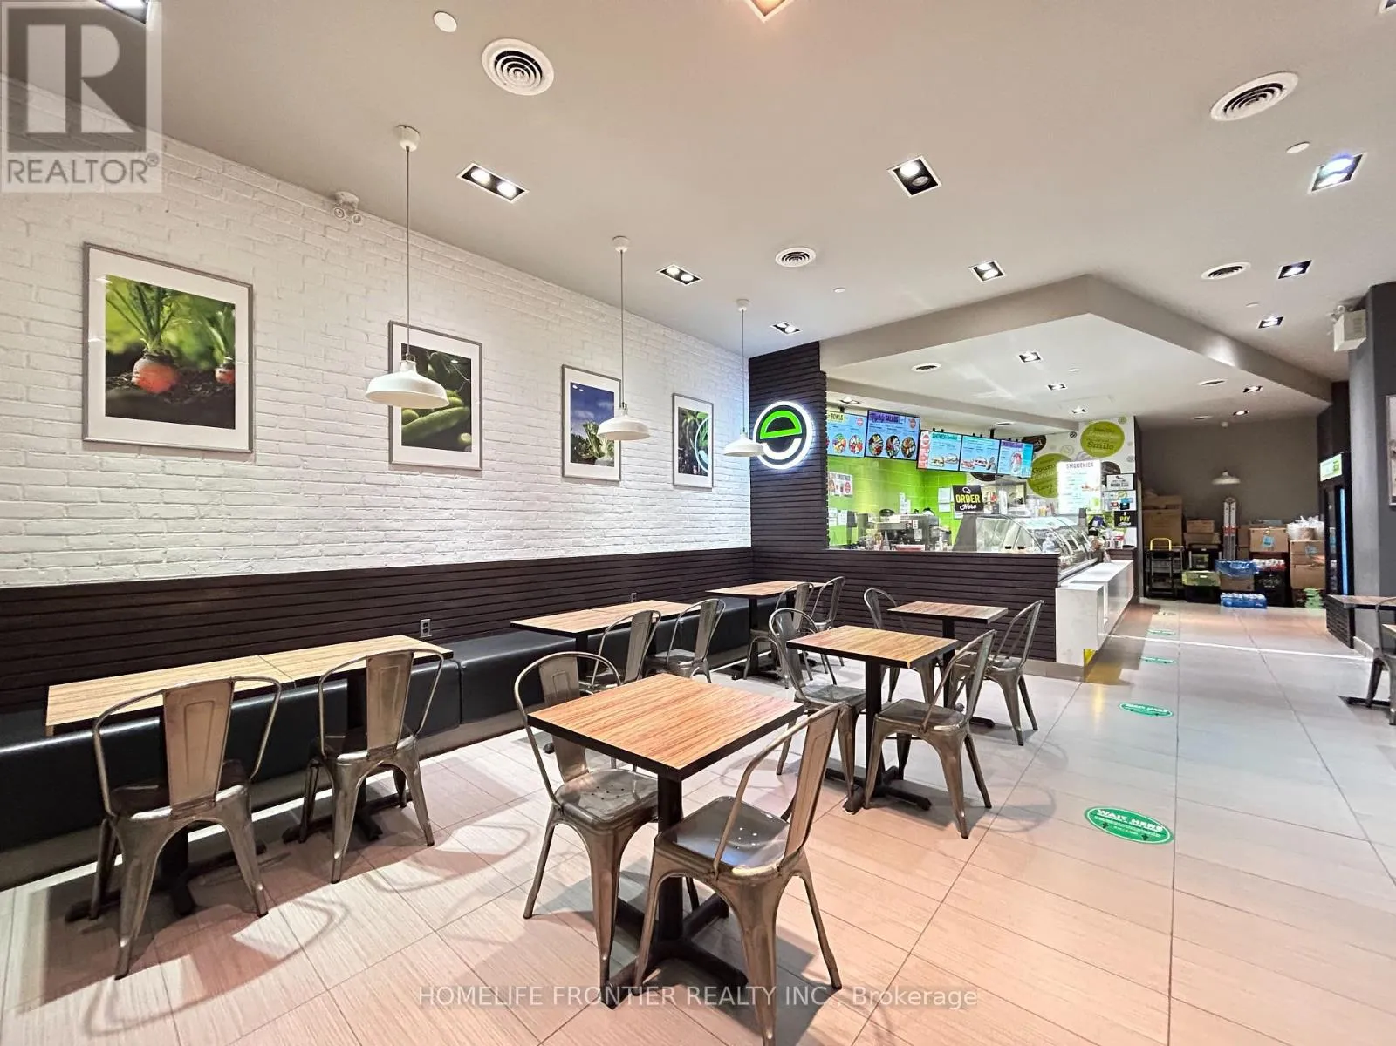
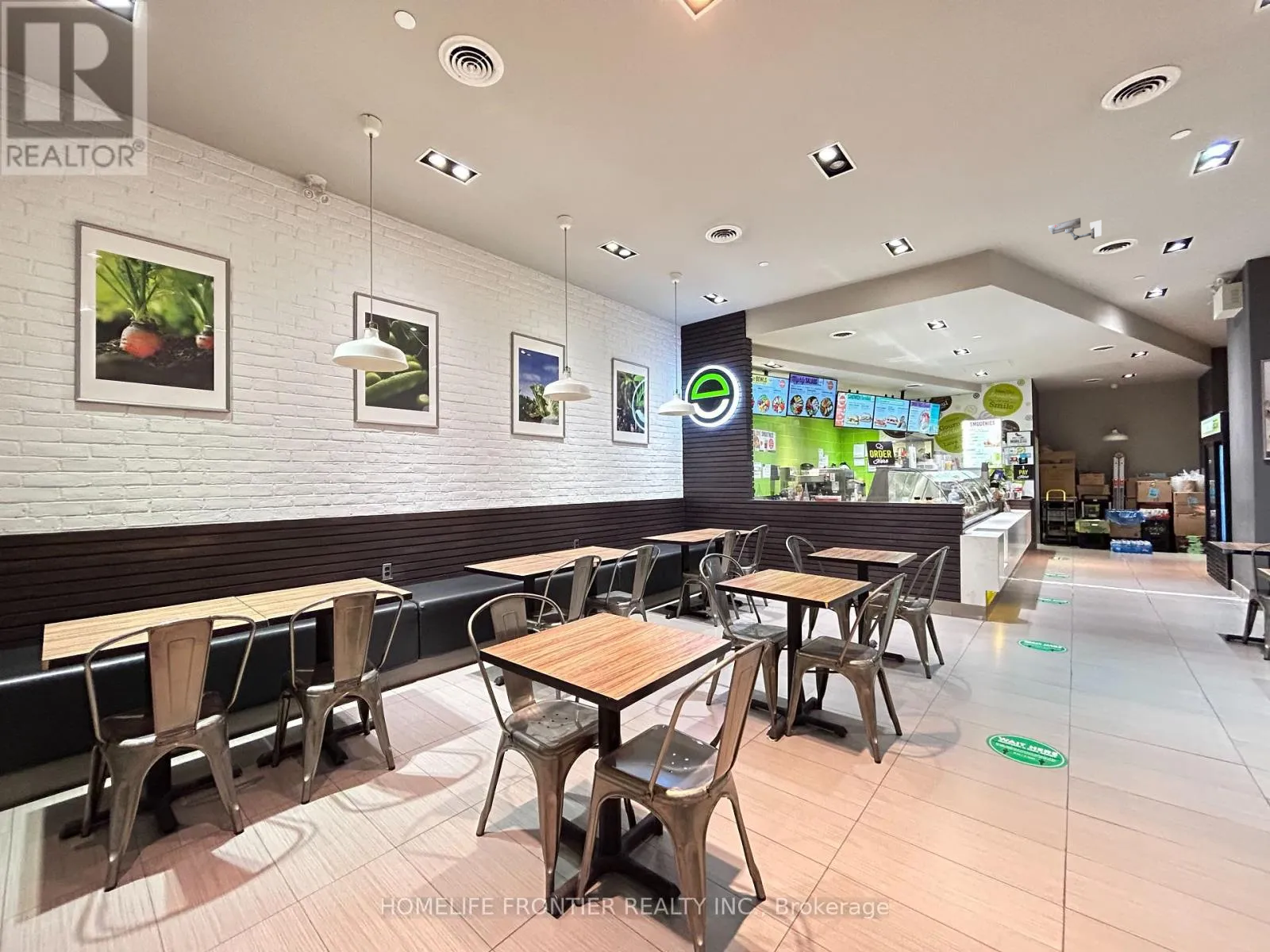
+ security camera (1074, 234)
